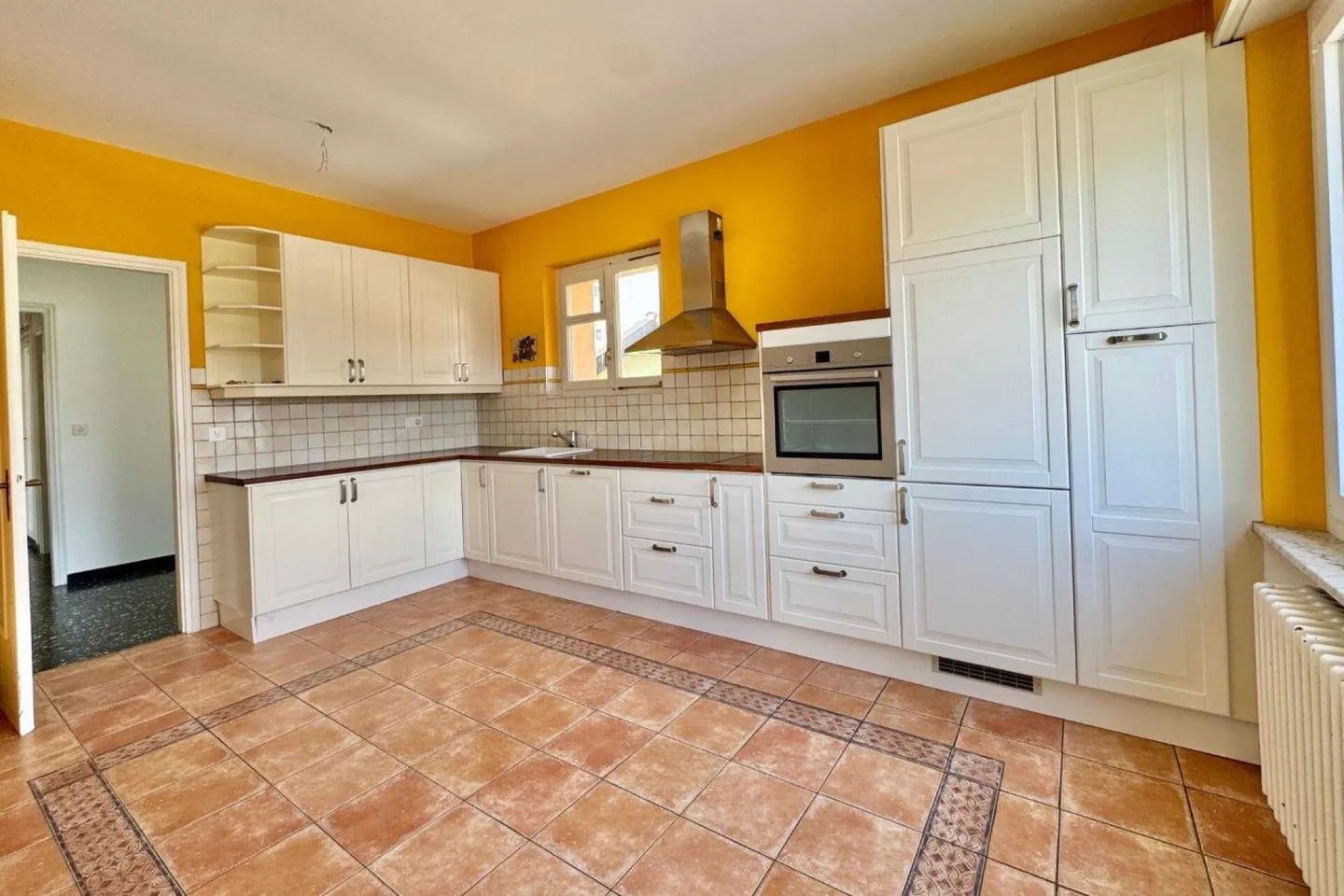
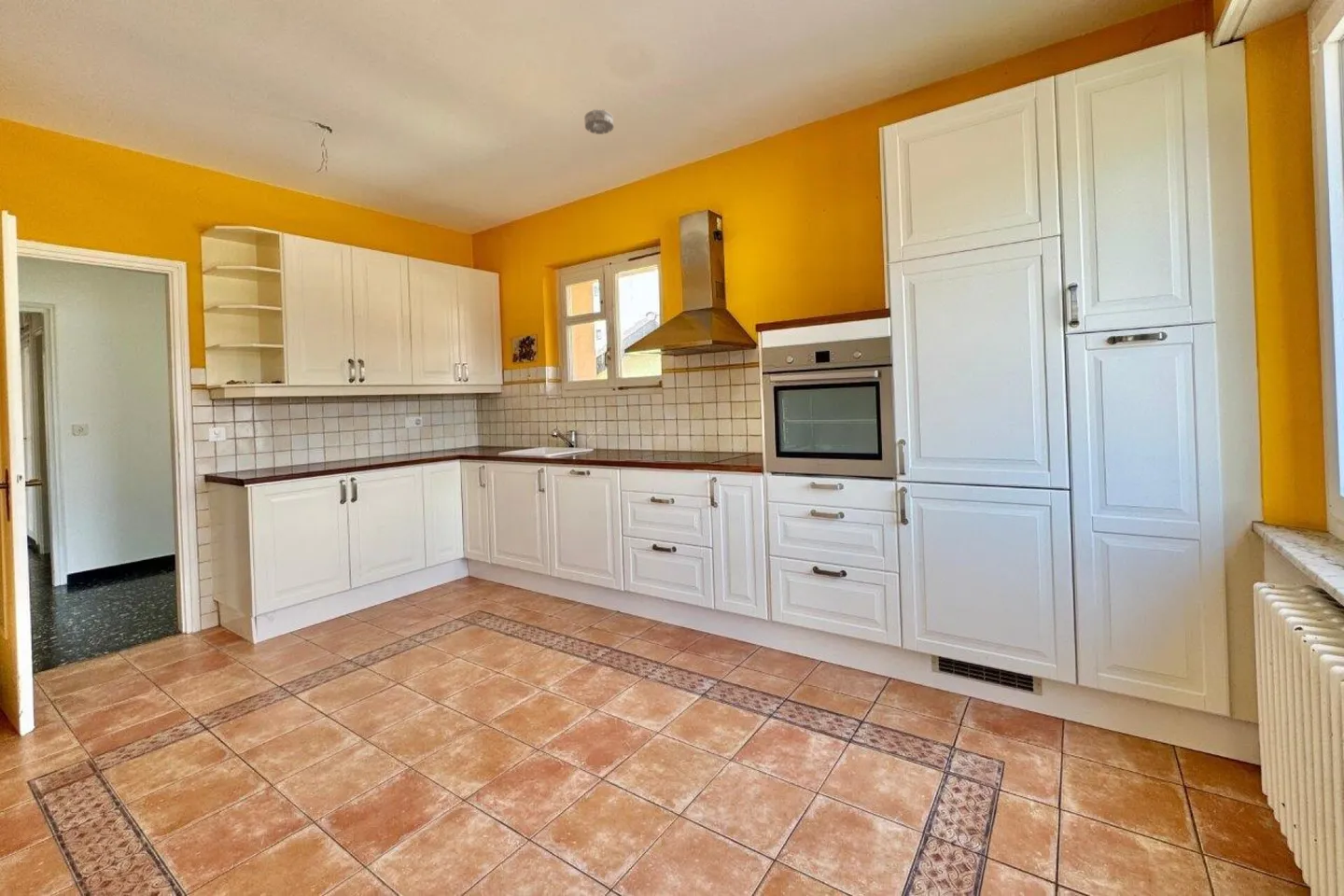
+ smoke detector (598, 120)
